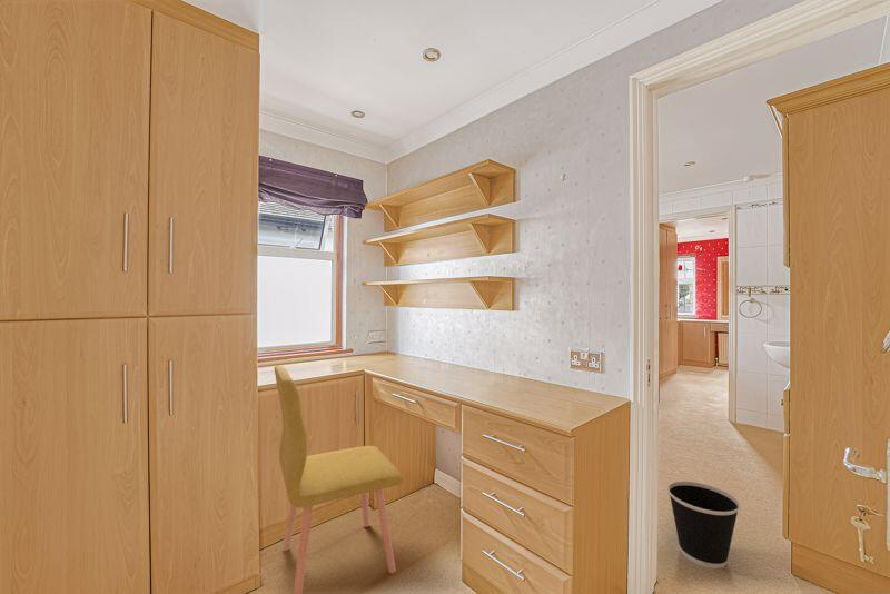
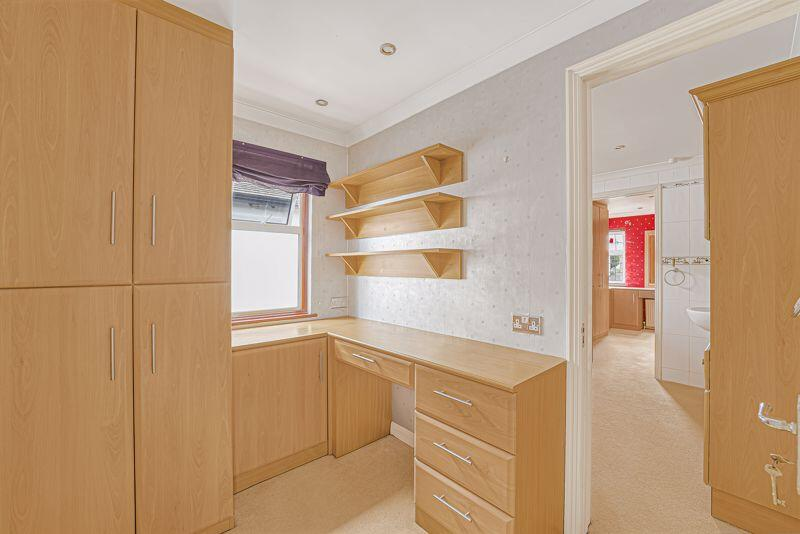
- wastebasket (702, 525)
- chair (336, 463)
